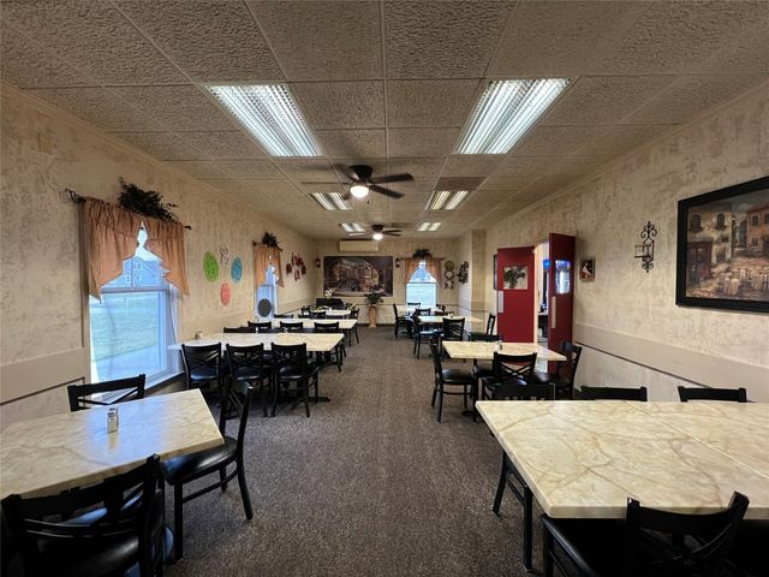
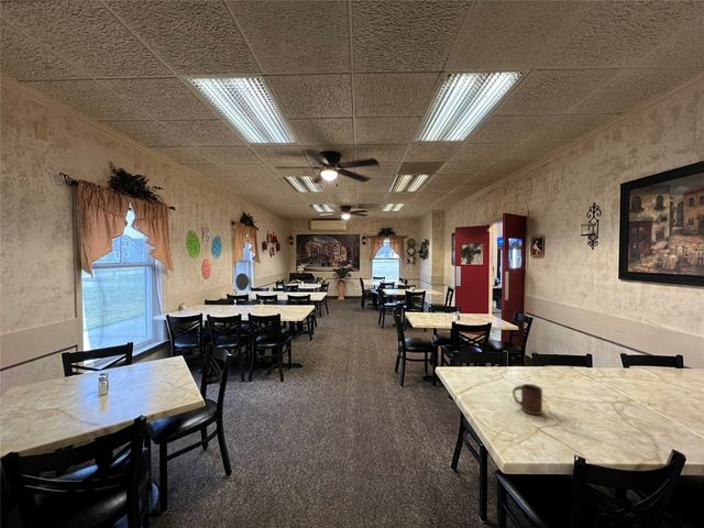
+ cup (528, 398)
